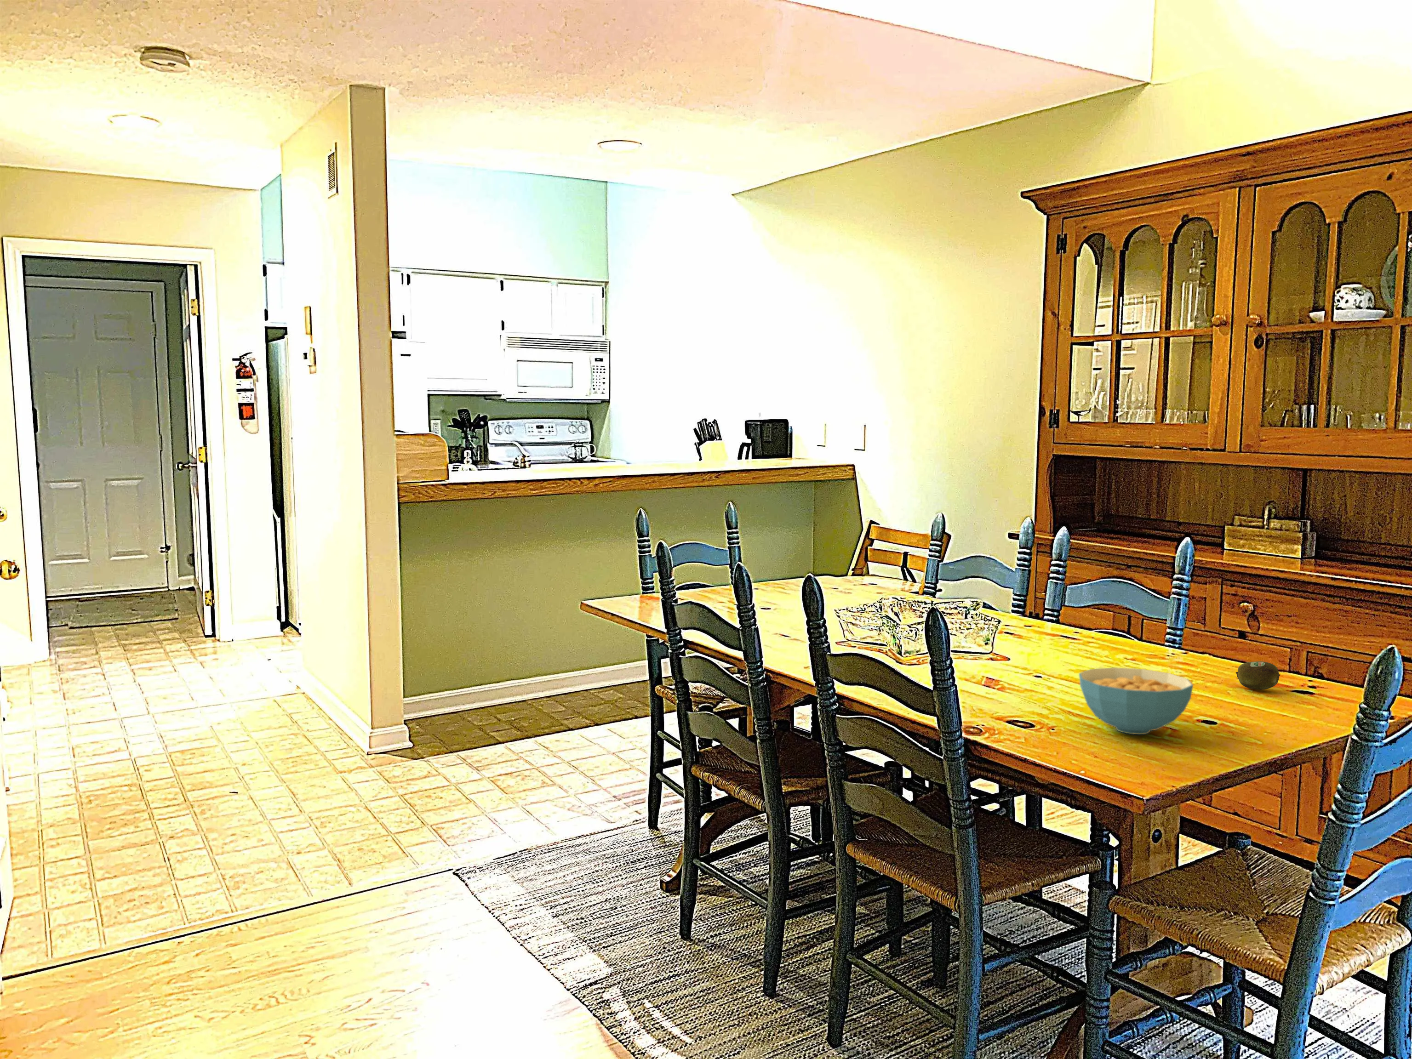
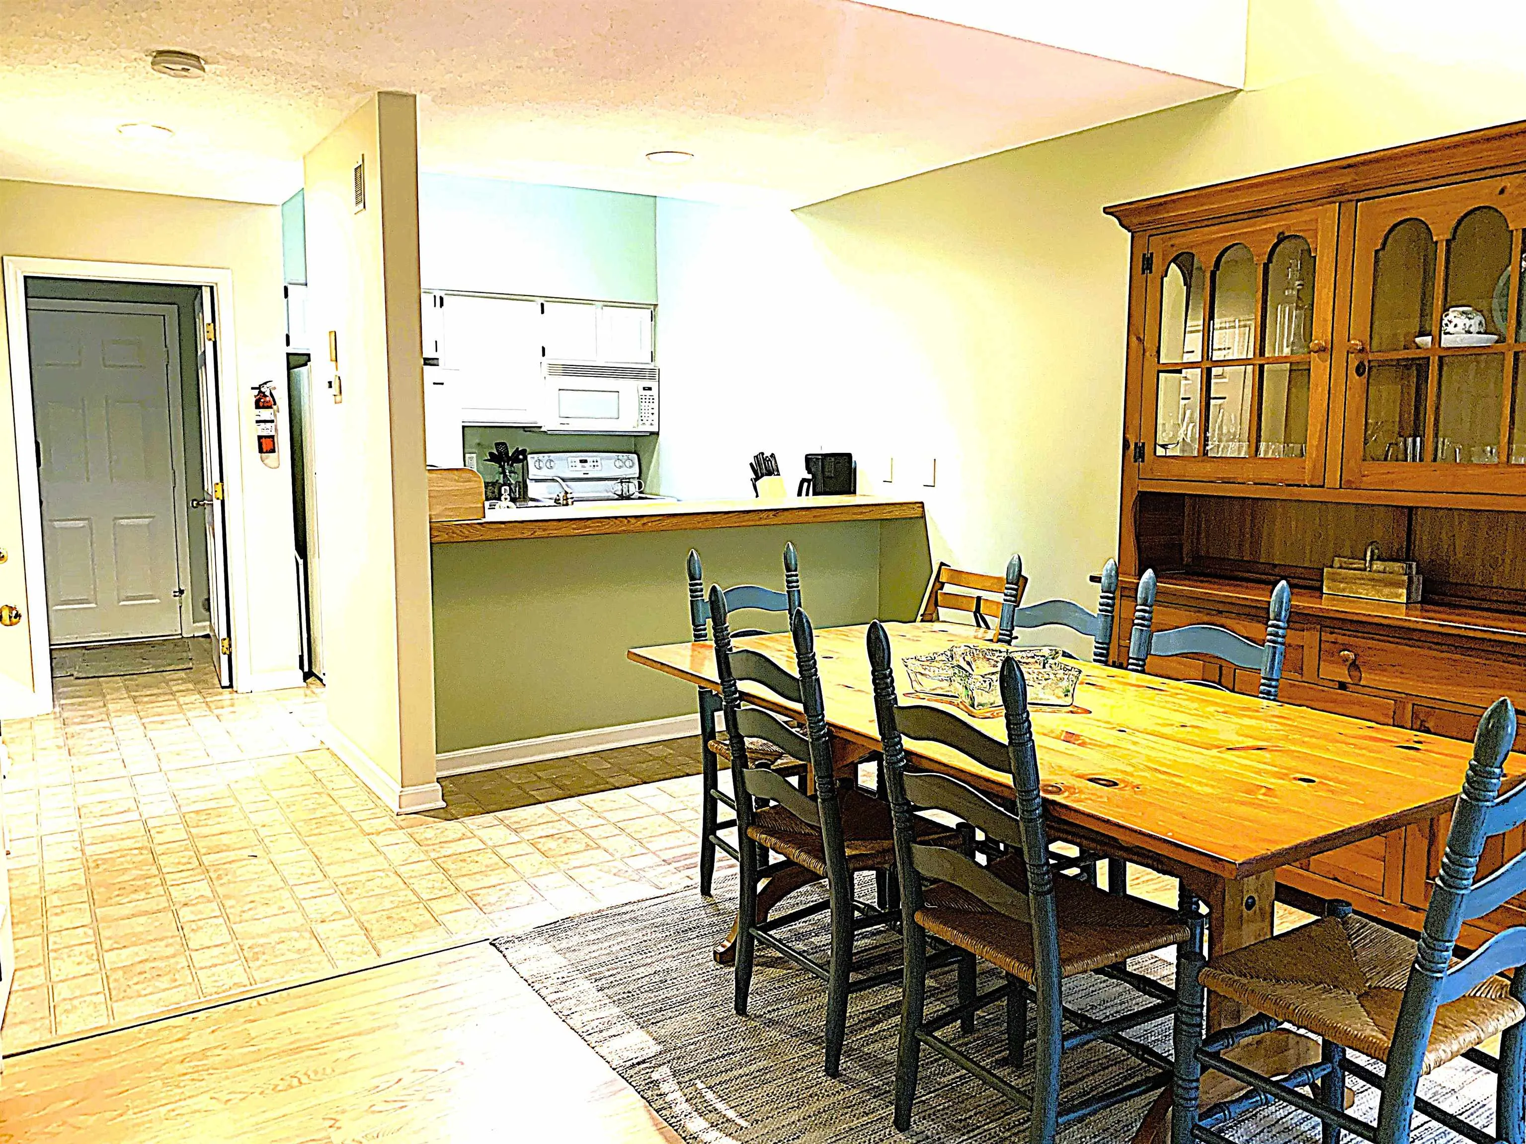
- cereal bowl (1134, 704)
- fruit (1258, 675)
